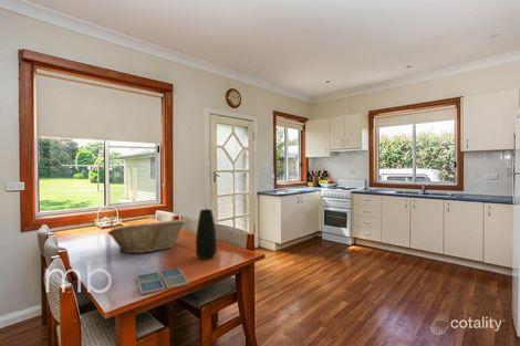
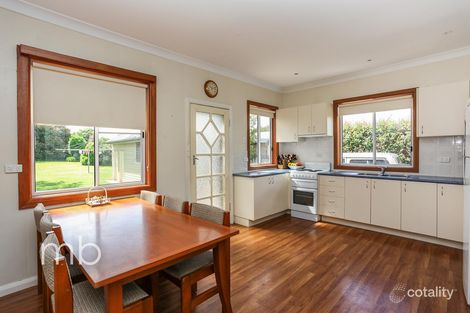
- vase (206, 233)
- drink coaster (160, 280)
- fruit basket (148, 233)
